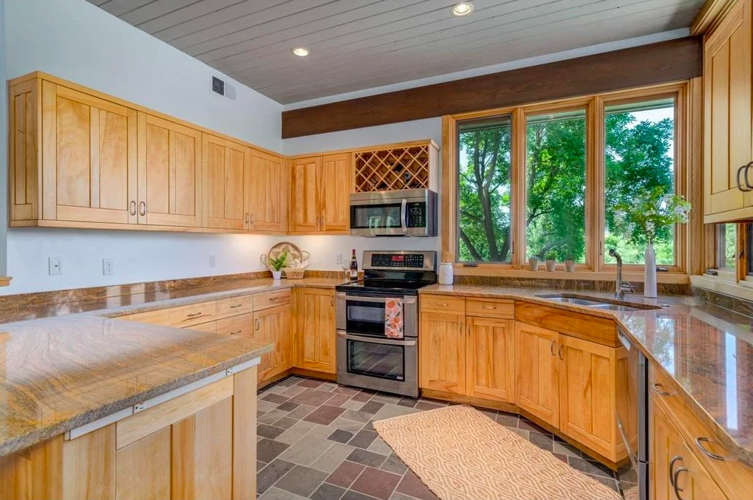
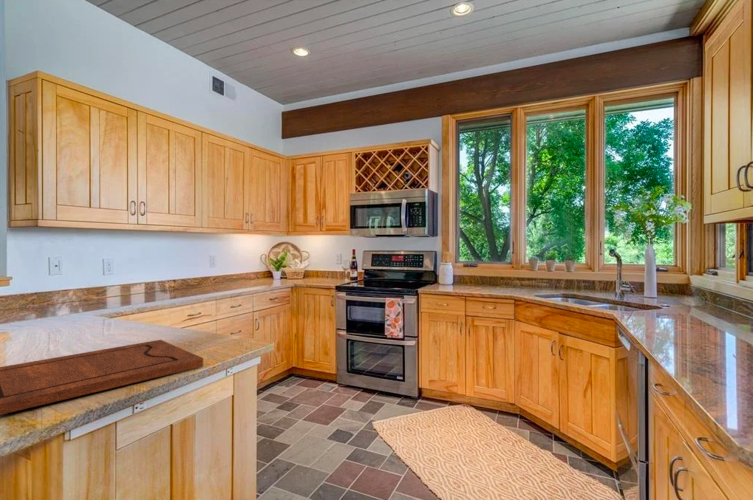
+ cutting board (92, 369)
